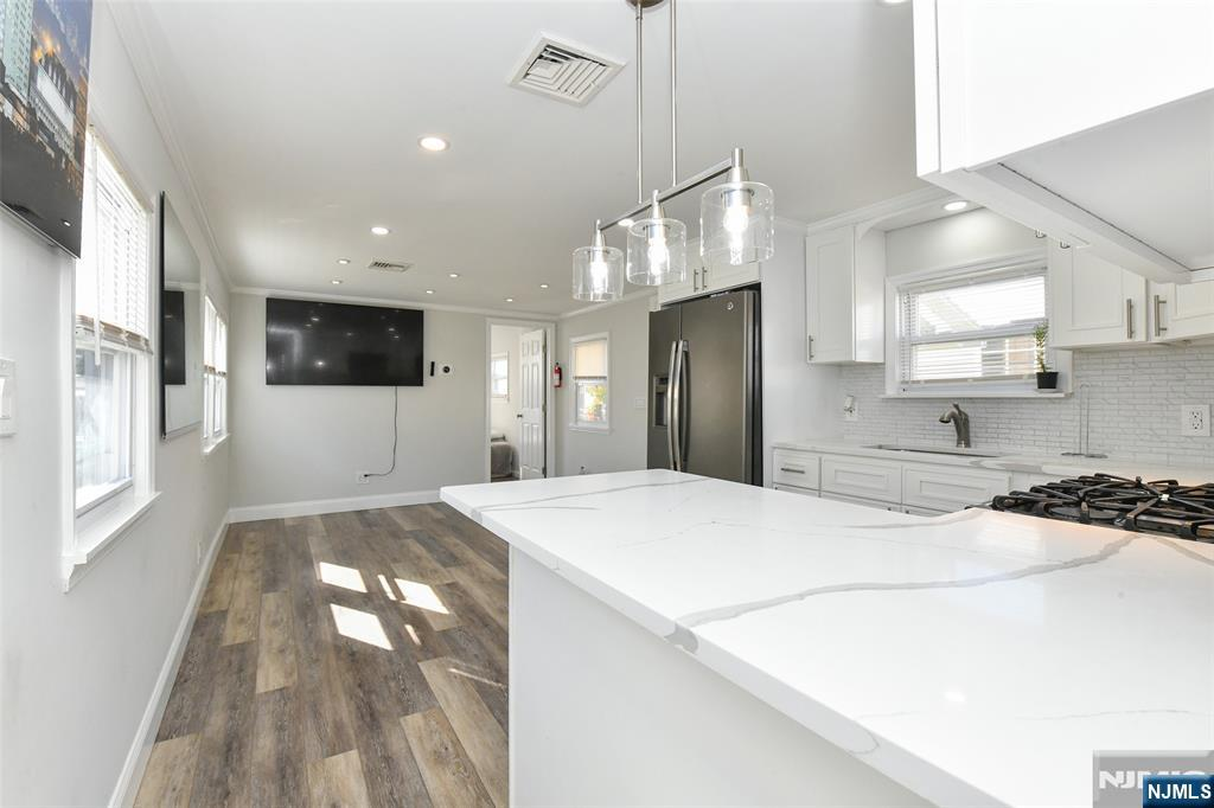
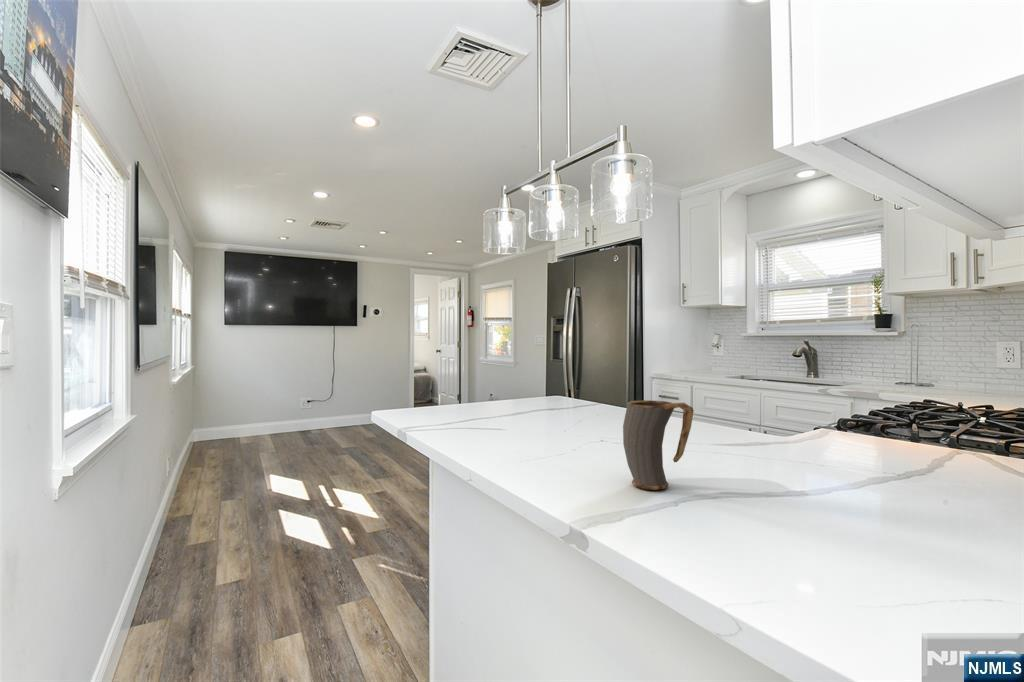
+ mug (657, 443)
